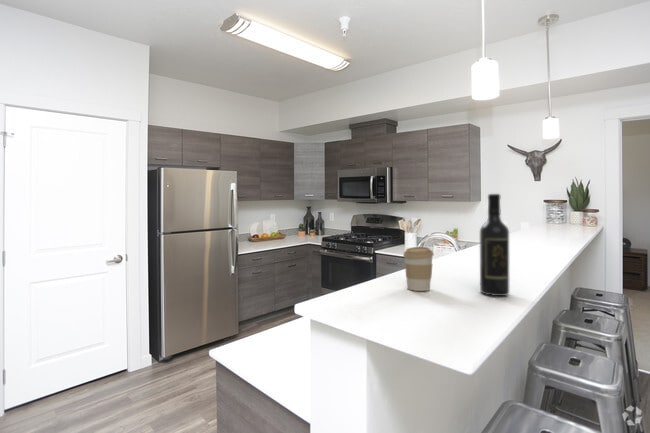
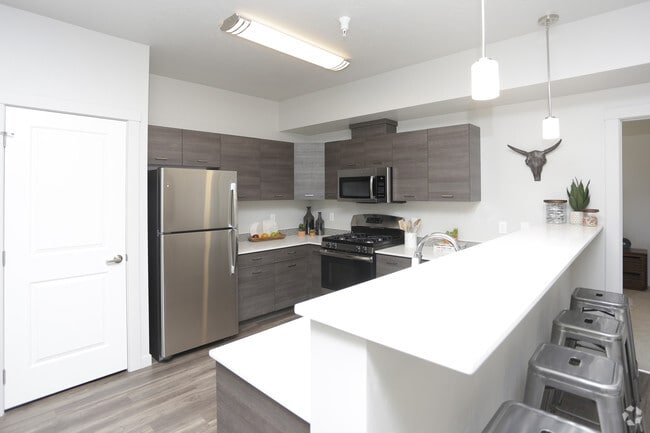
- wine bottle (494, 243)
- coffee cup (418, 268)
